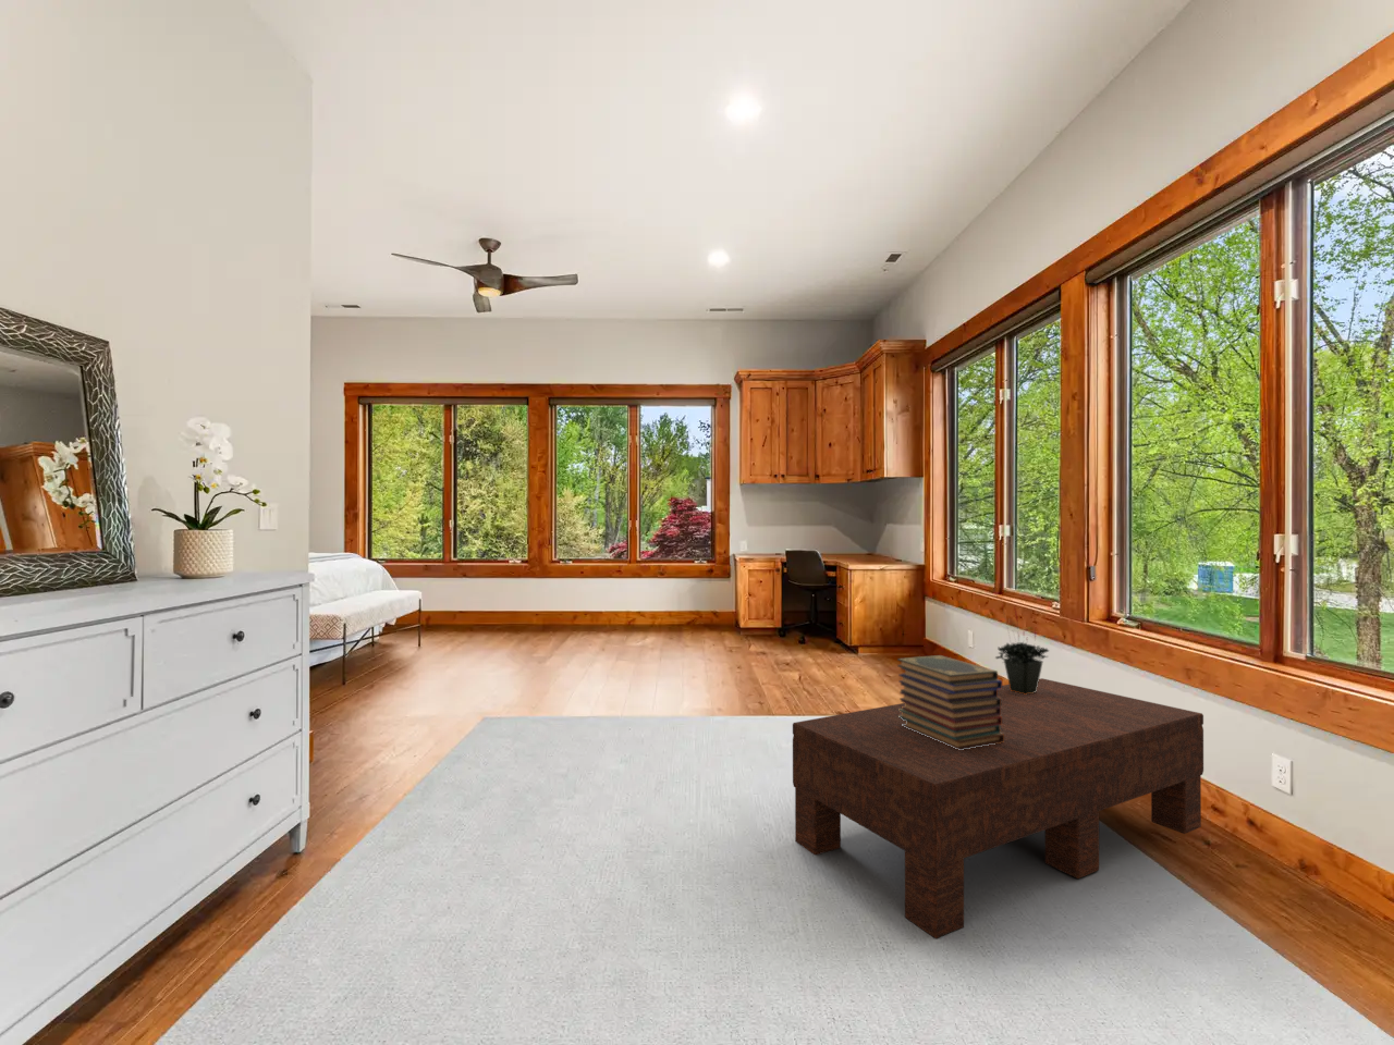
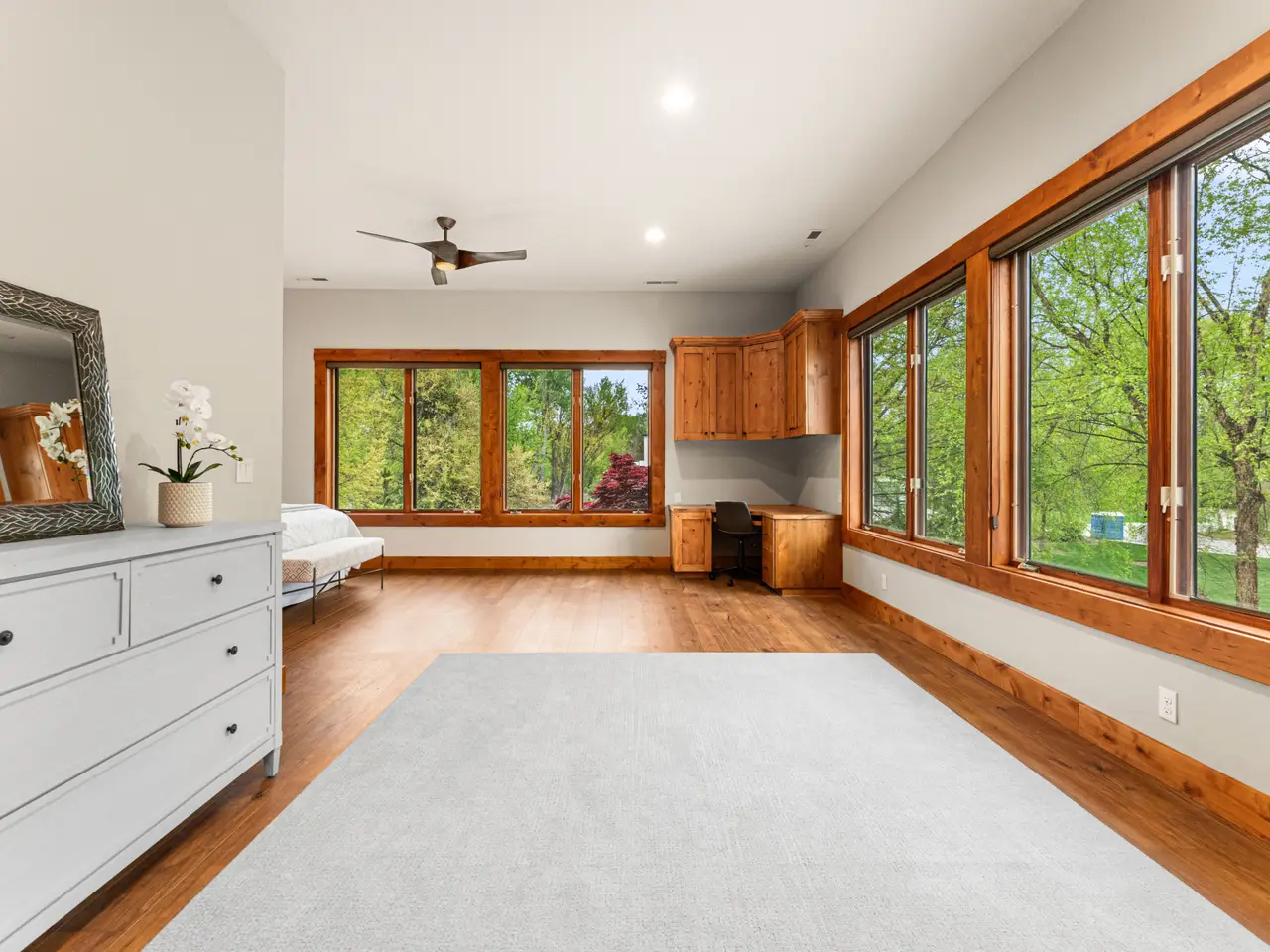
- book stack (946, 698)
- coffee table (1002, 776)
- potted plant (1021, 645)
